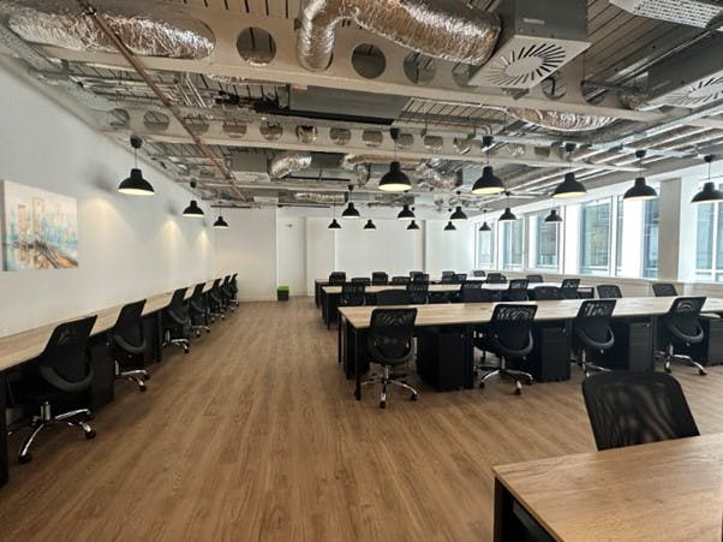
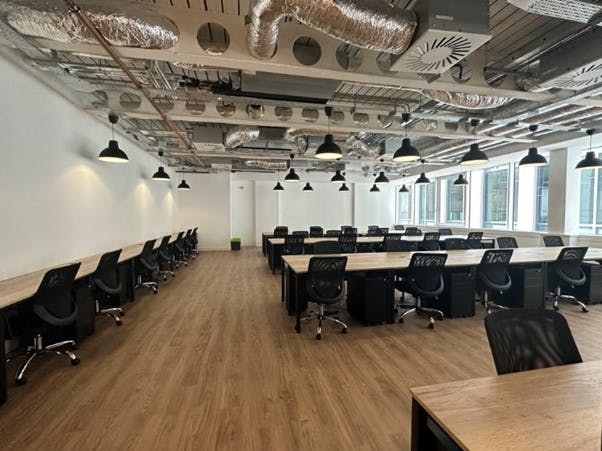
- wall art (44, 230)
